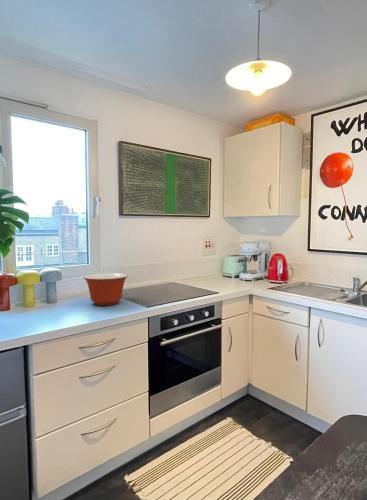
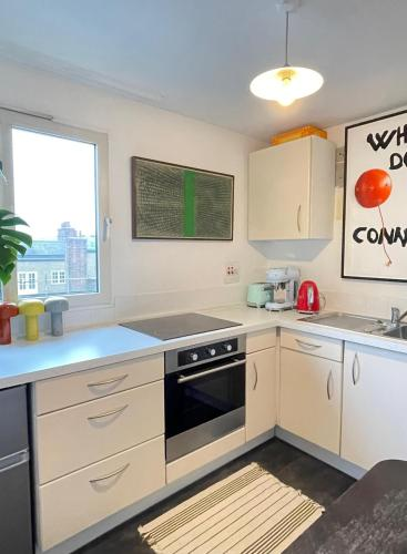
- mixing bowl (106, 289)
